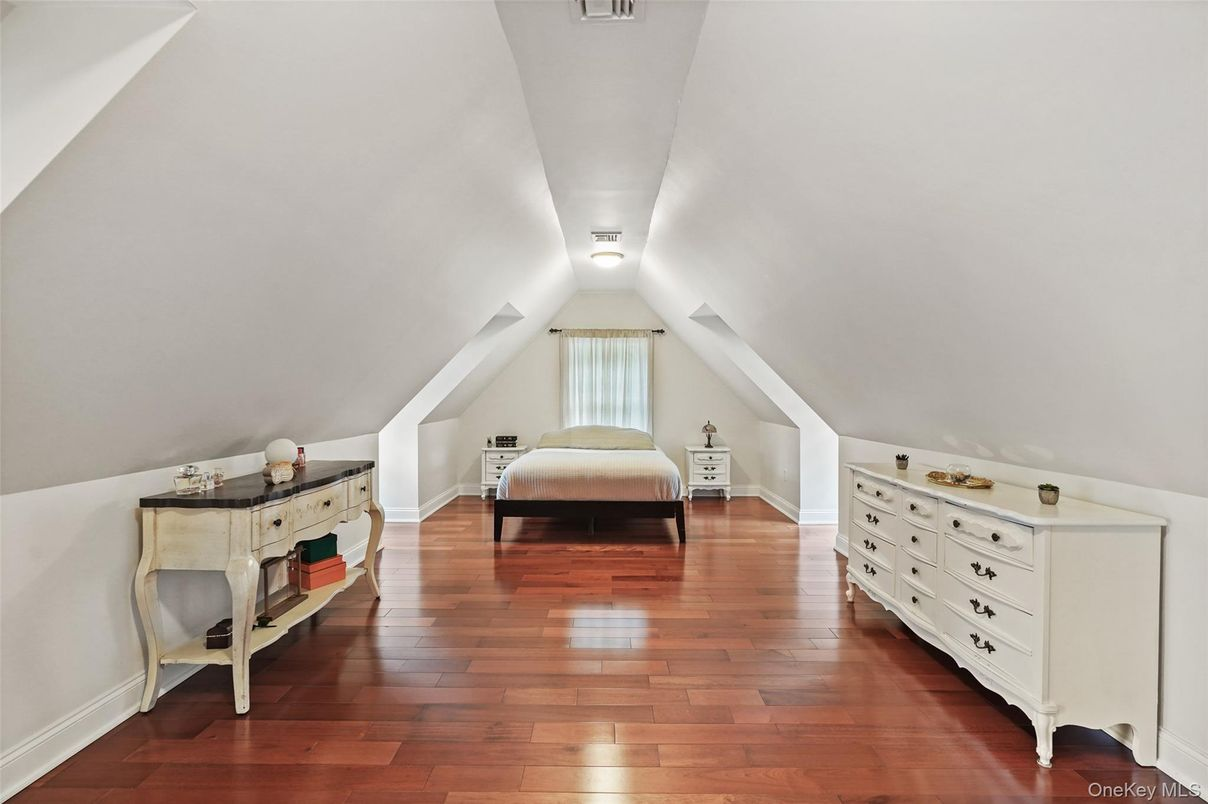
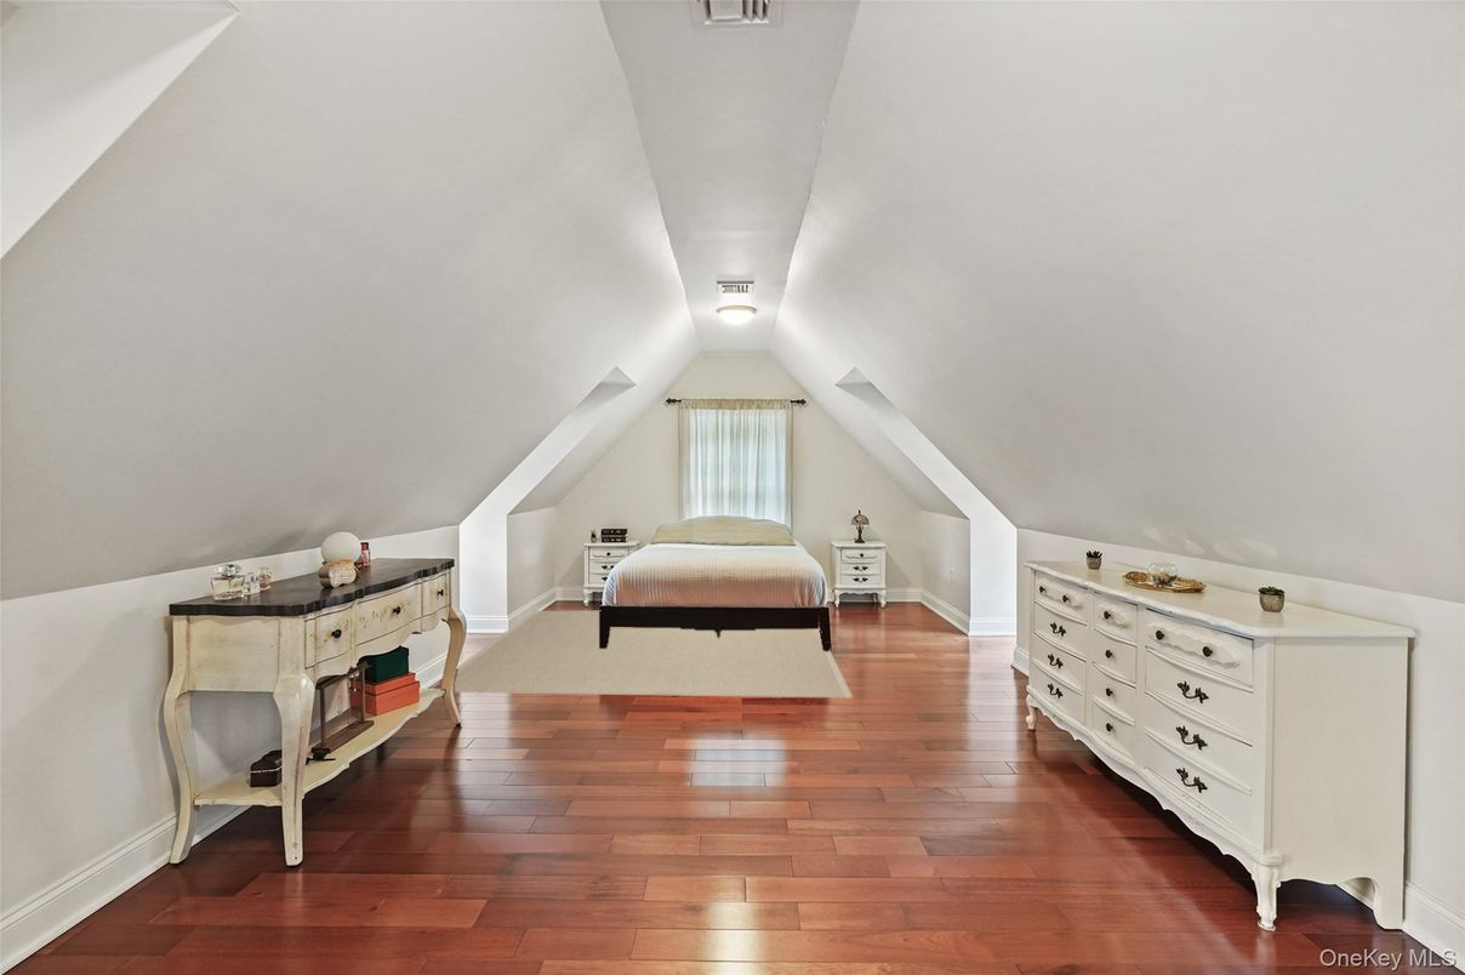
+ rug (651, 656)
